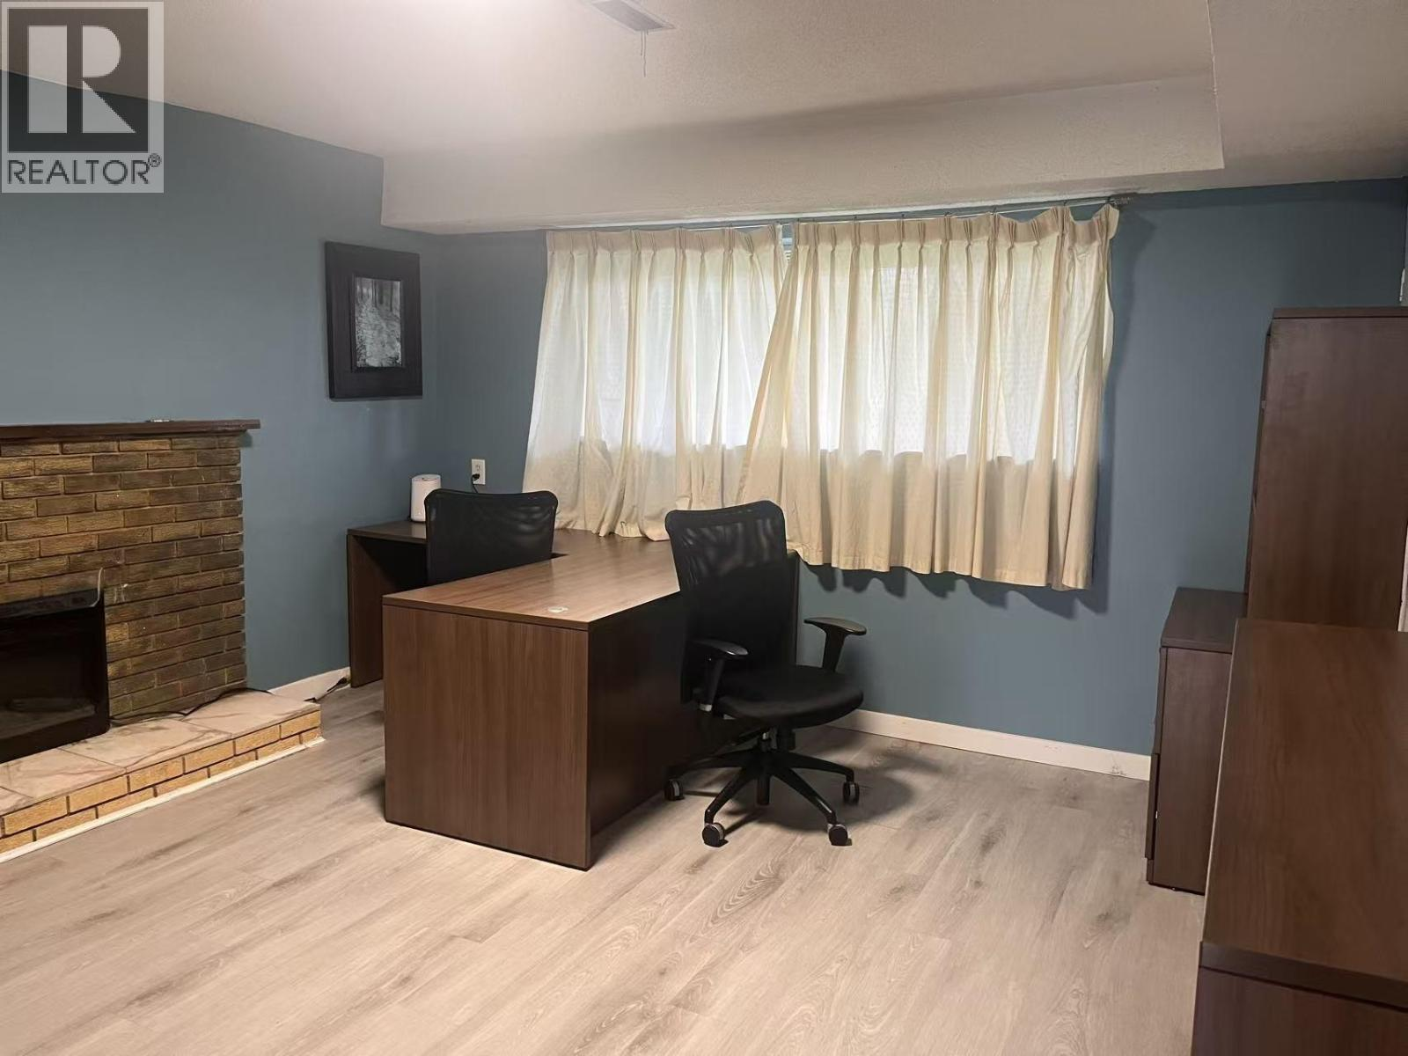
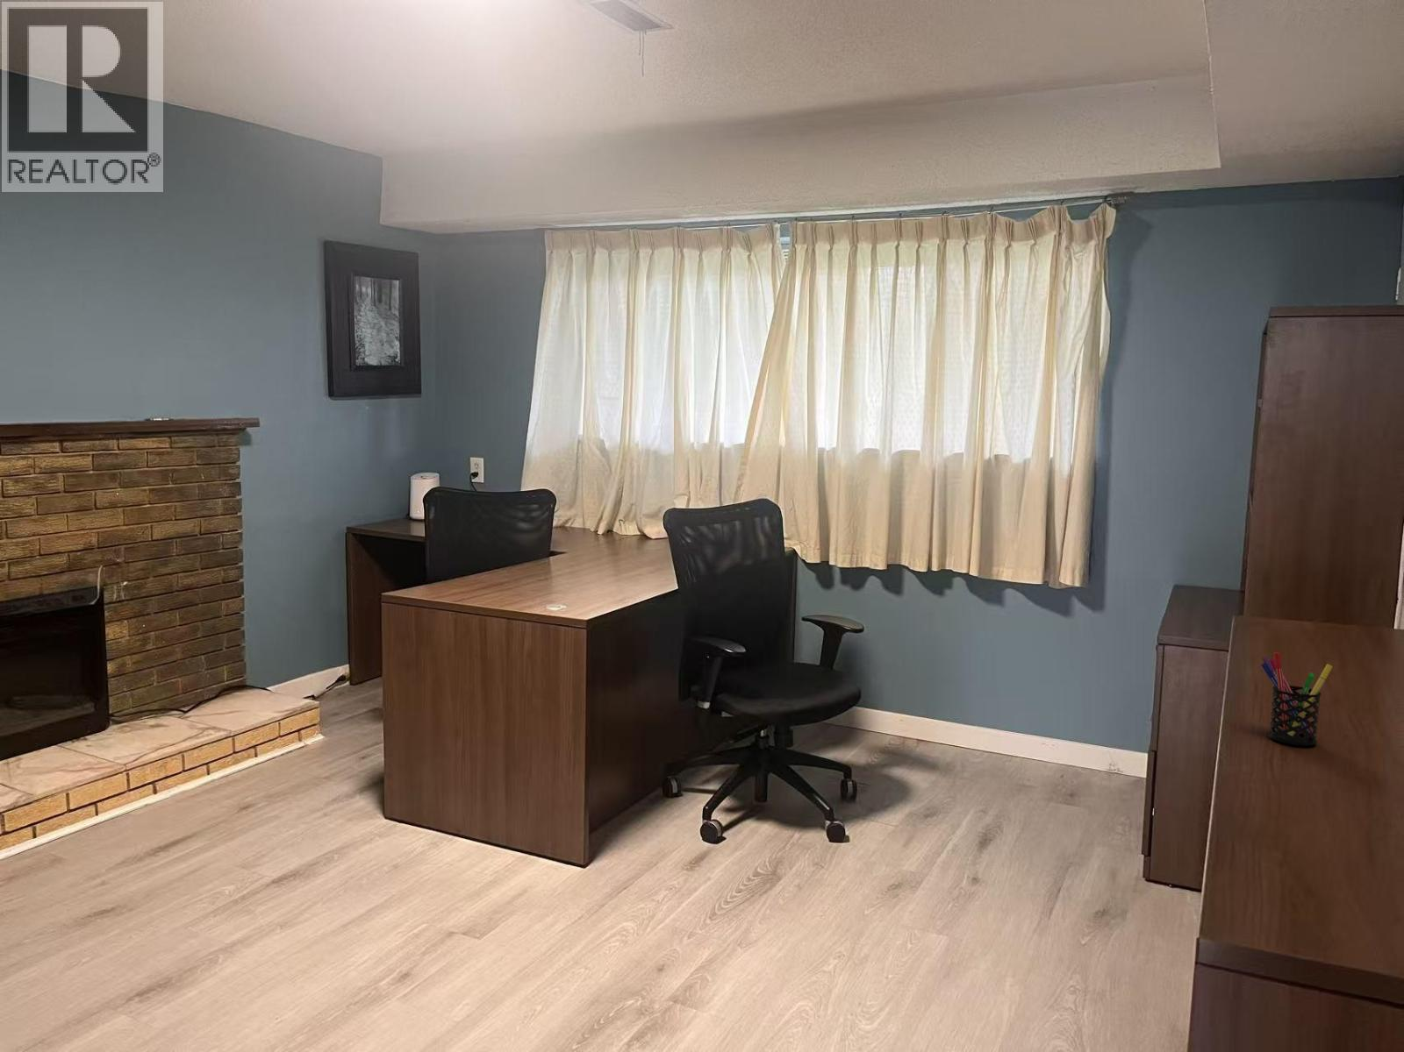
+ pen holder (1296, 697)
